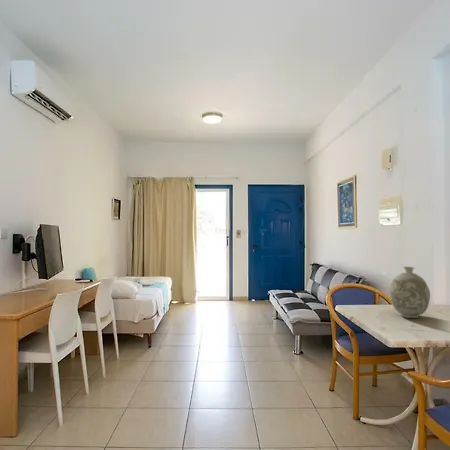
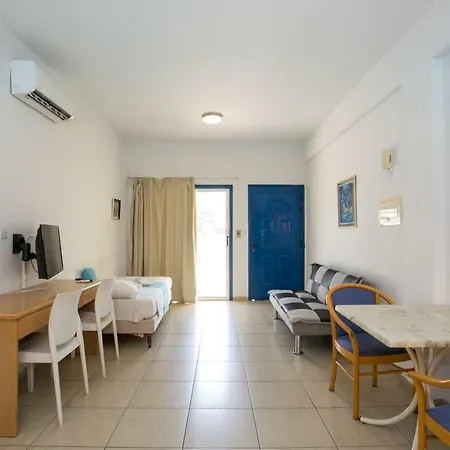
- decorative vase (409, 291)
